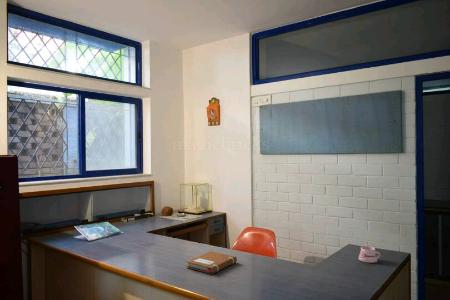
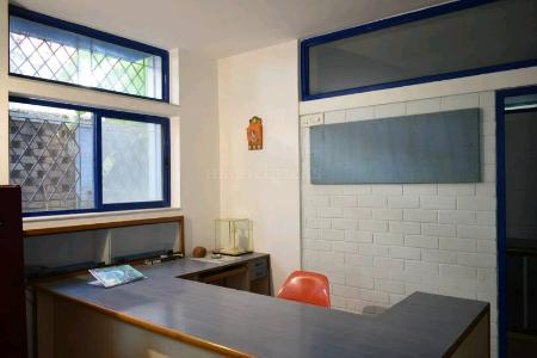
- notebook (211, 262)
- mug (369, 254)
